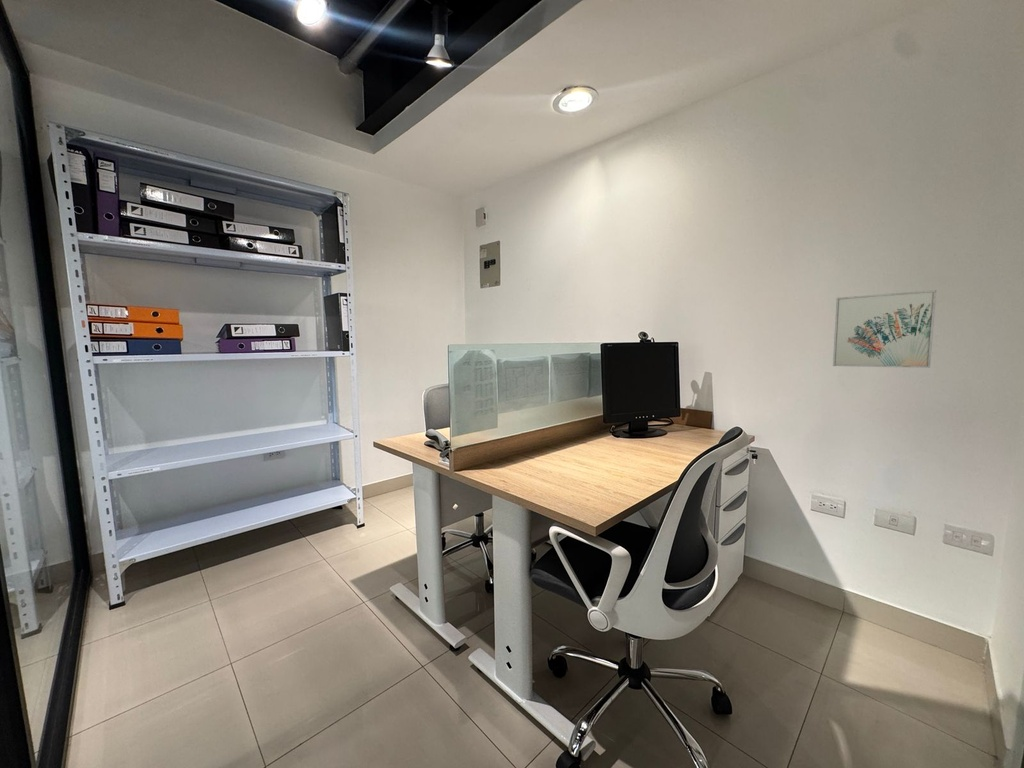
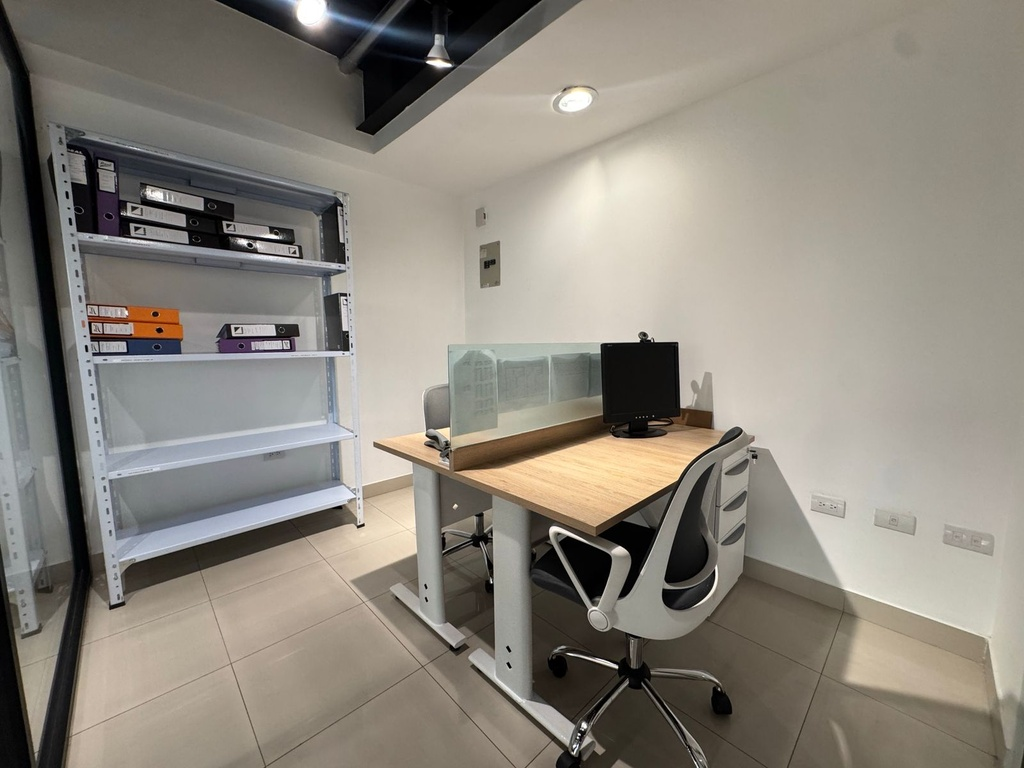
- wall art (881, 330)
